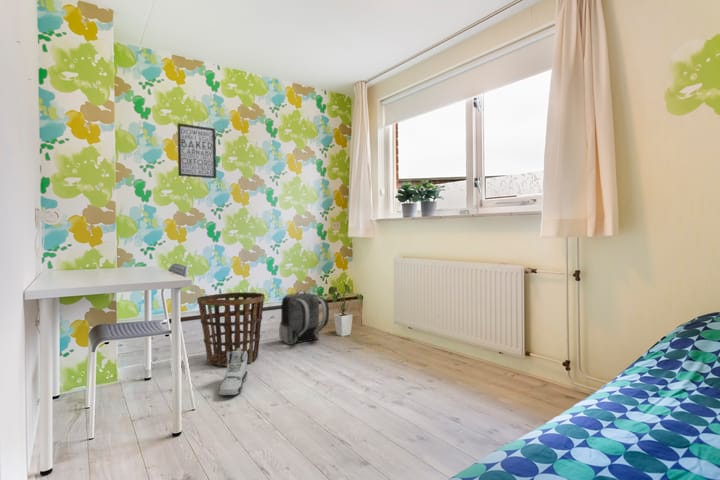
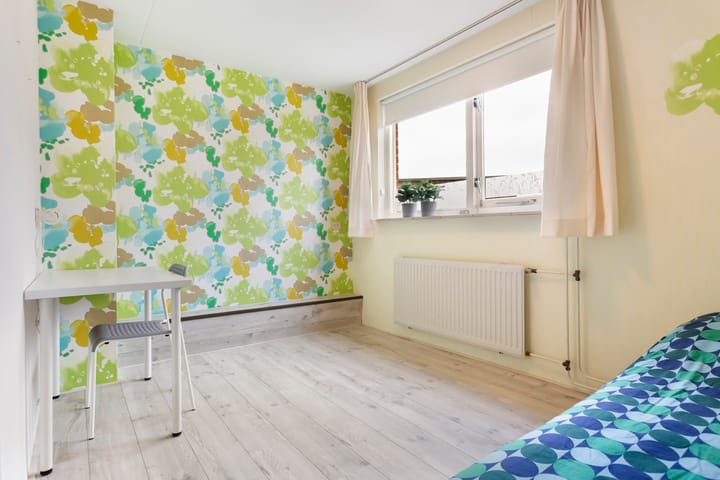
- sneaker (234, 370)
- house plant (346, 308)
- wall art (197, 151)
- backpack (303, 317)
- basket (231, 327)
